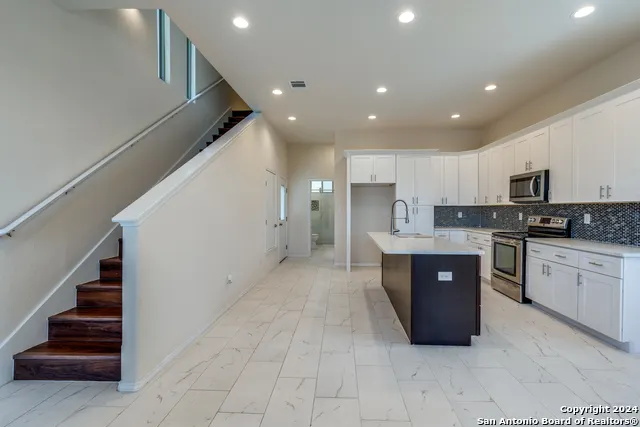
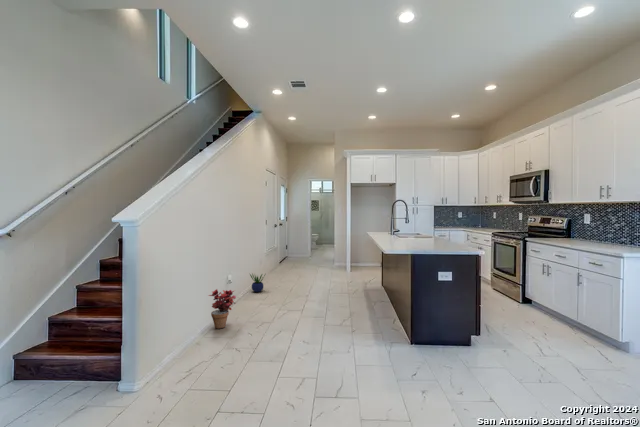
+ potted plant (257, 281)
+ potted plant (222, 307)
